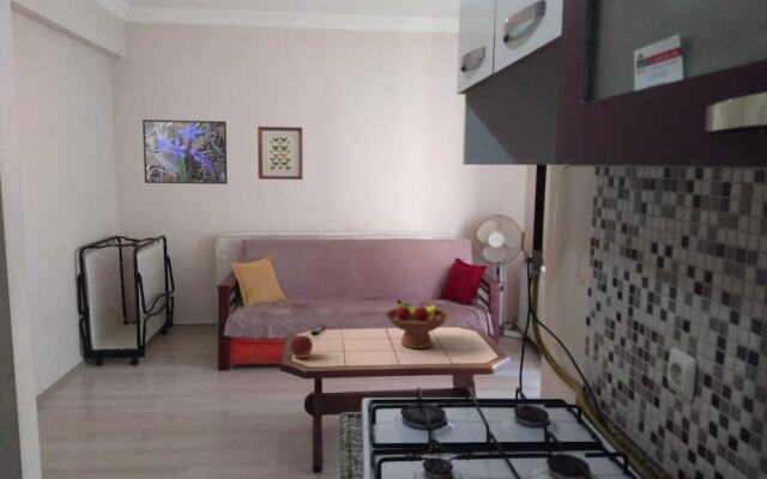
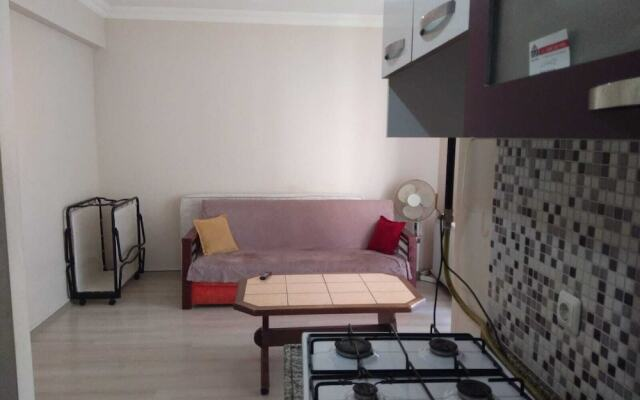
- apple (301, 346)
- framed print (185, 152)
- wall art (279, 153)
- fruit bowl (416, 323)
